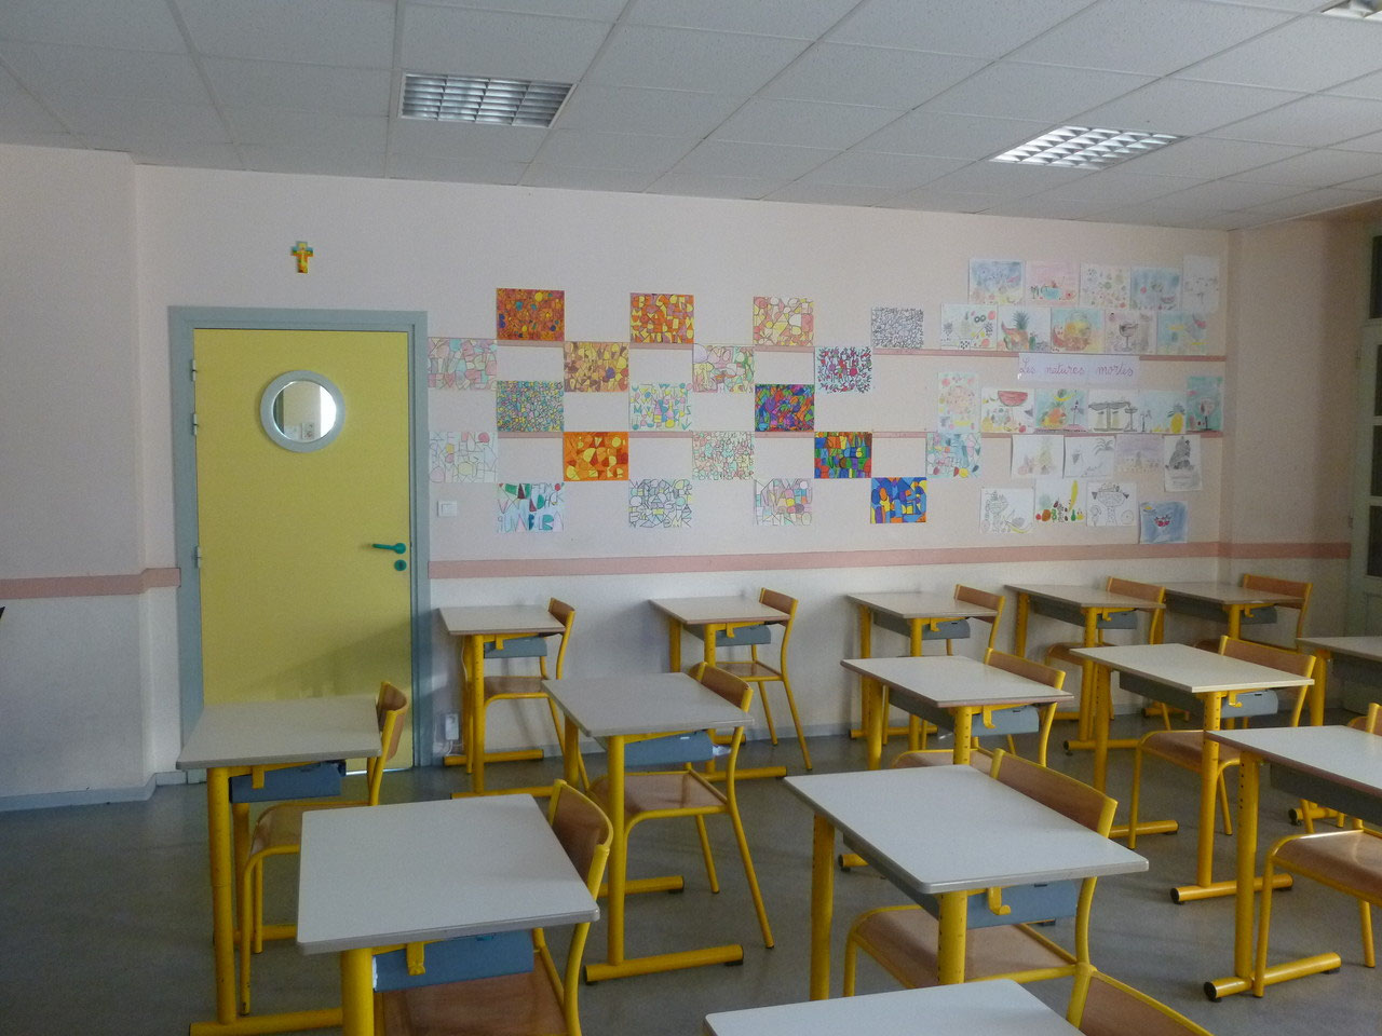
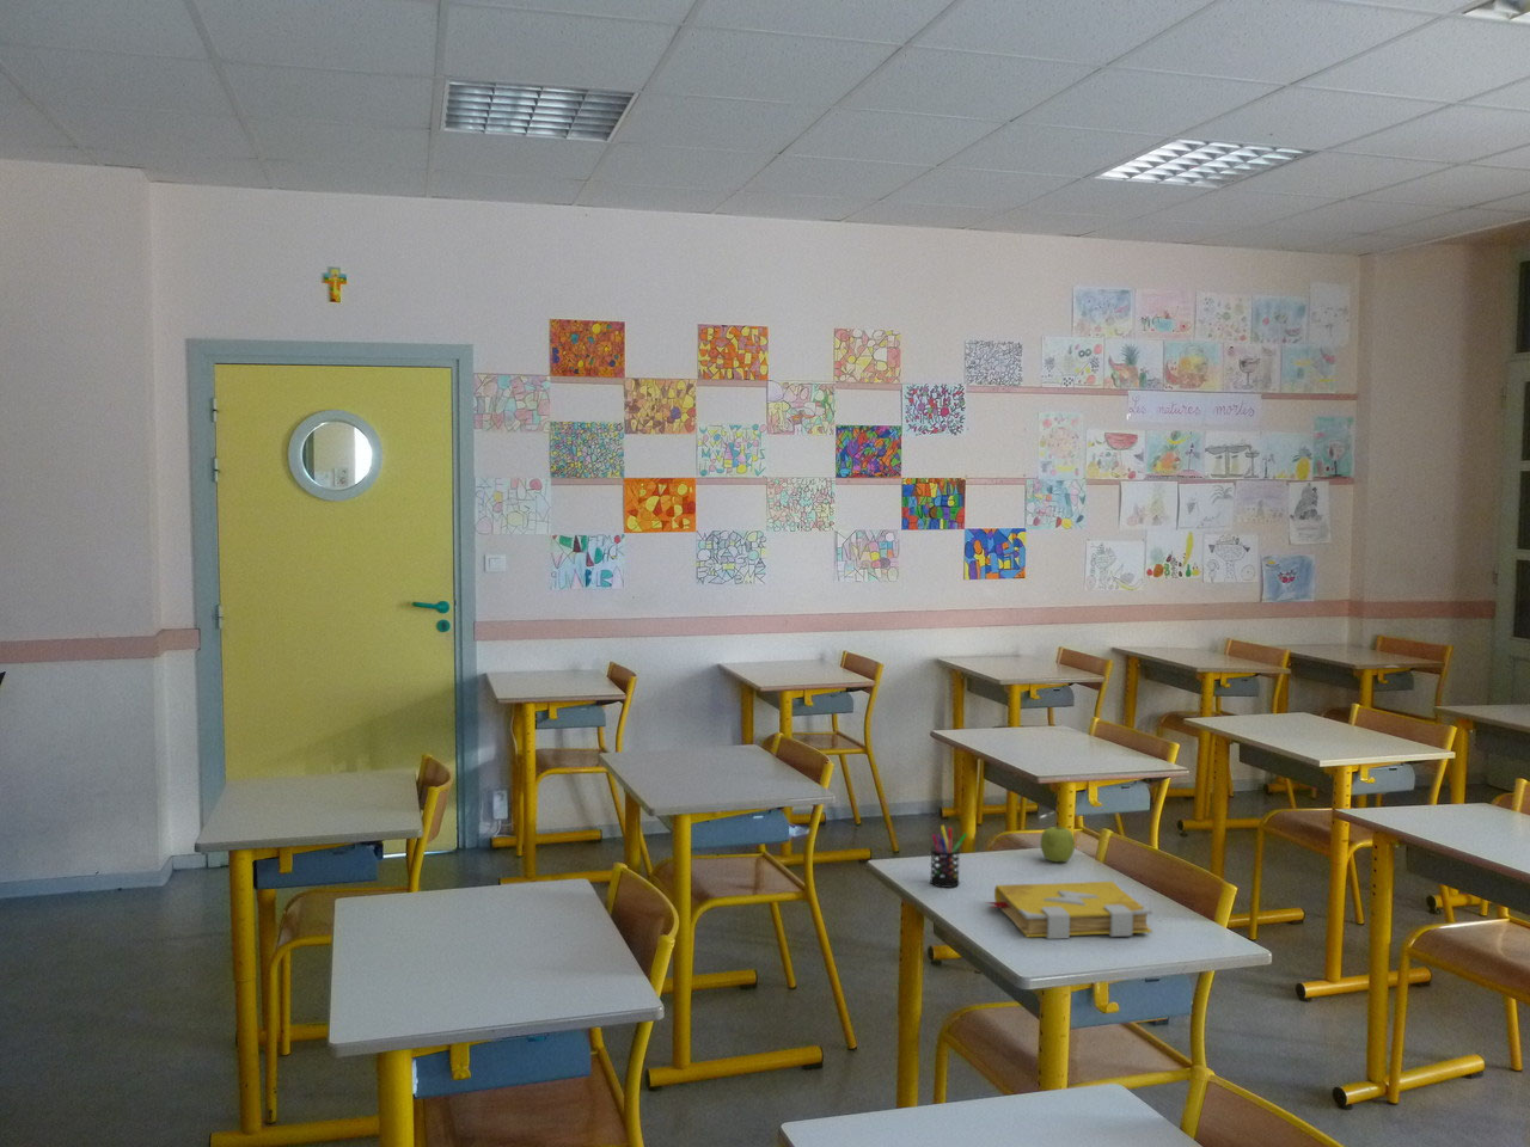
+ fruit (1057, 842)
+ pen holder (948, 853)
+ spell book (1065, 907)
